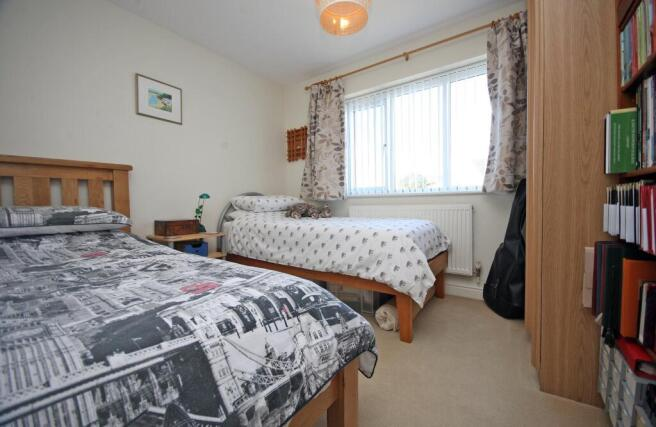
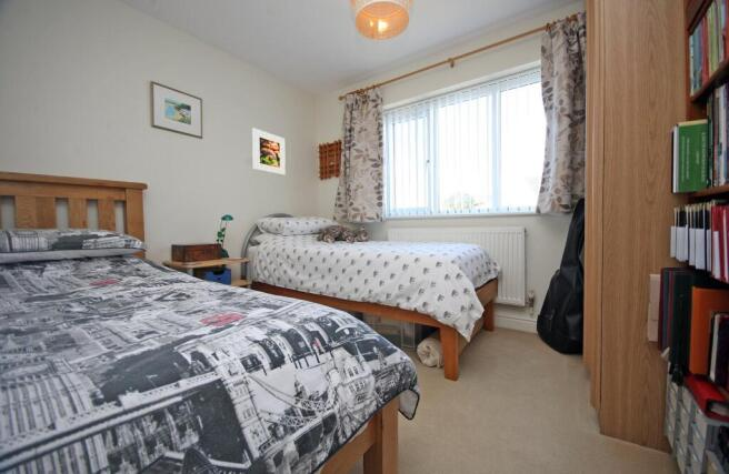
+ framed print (269, 152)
